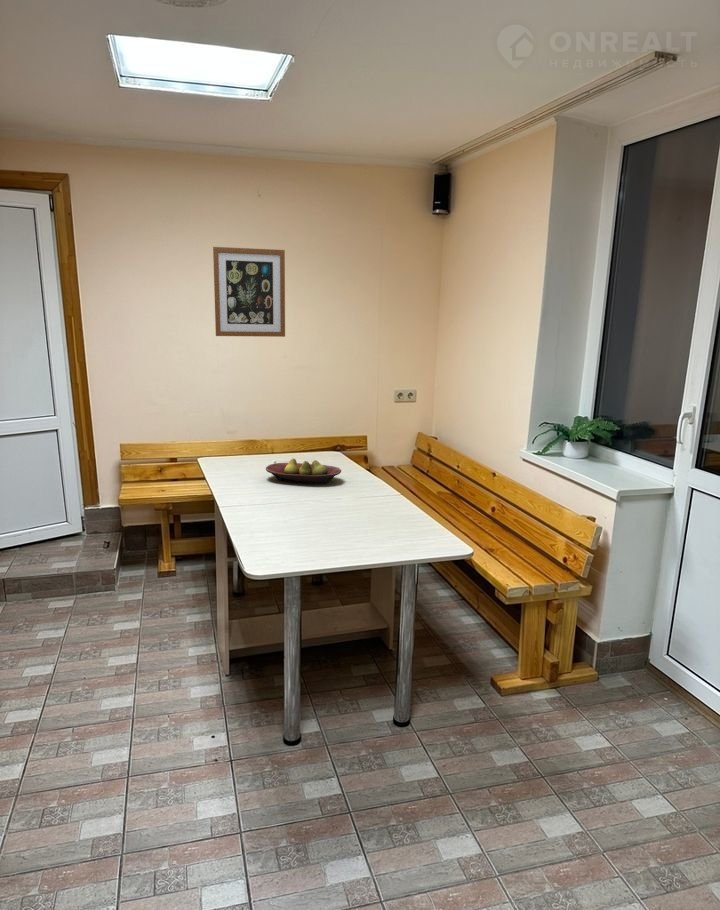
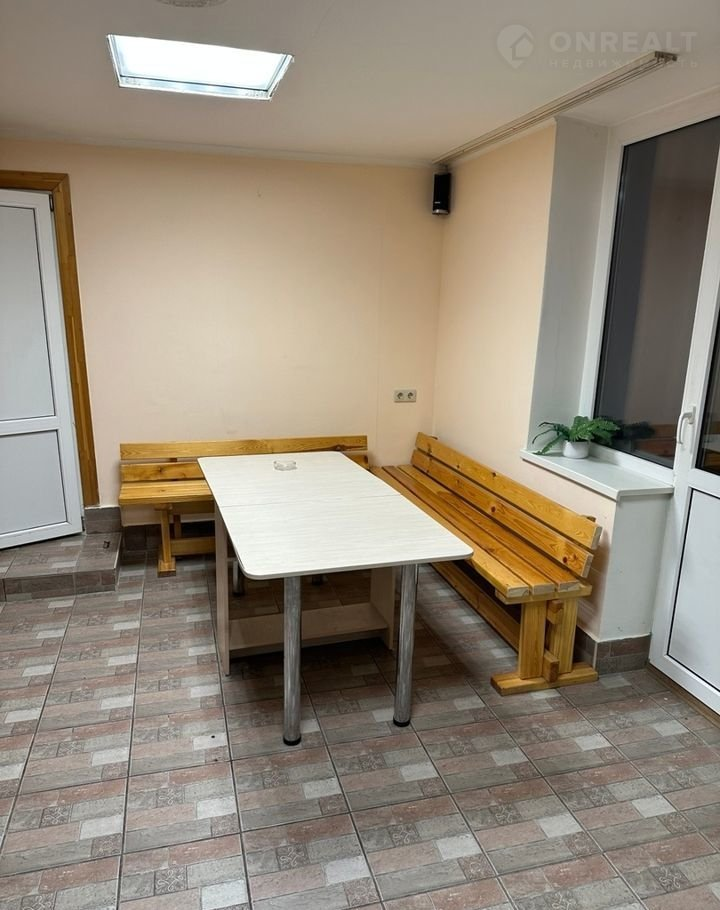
- fruit bowl (303, 469)
- wall art (250, 293)
